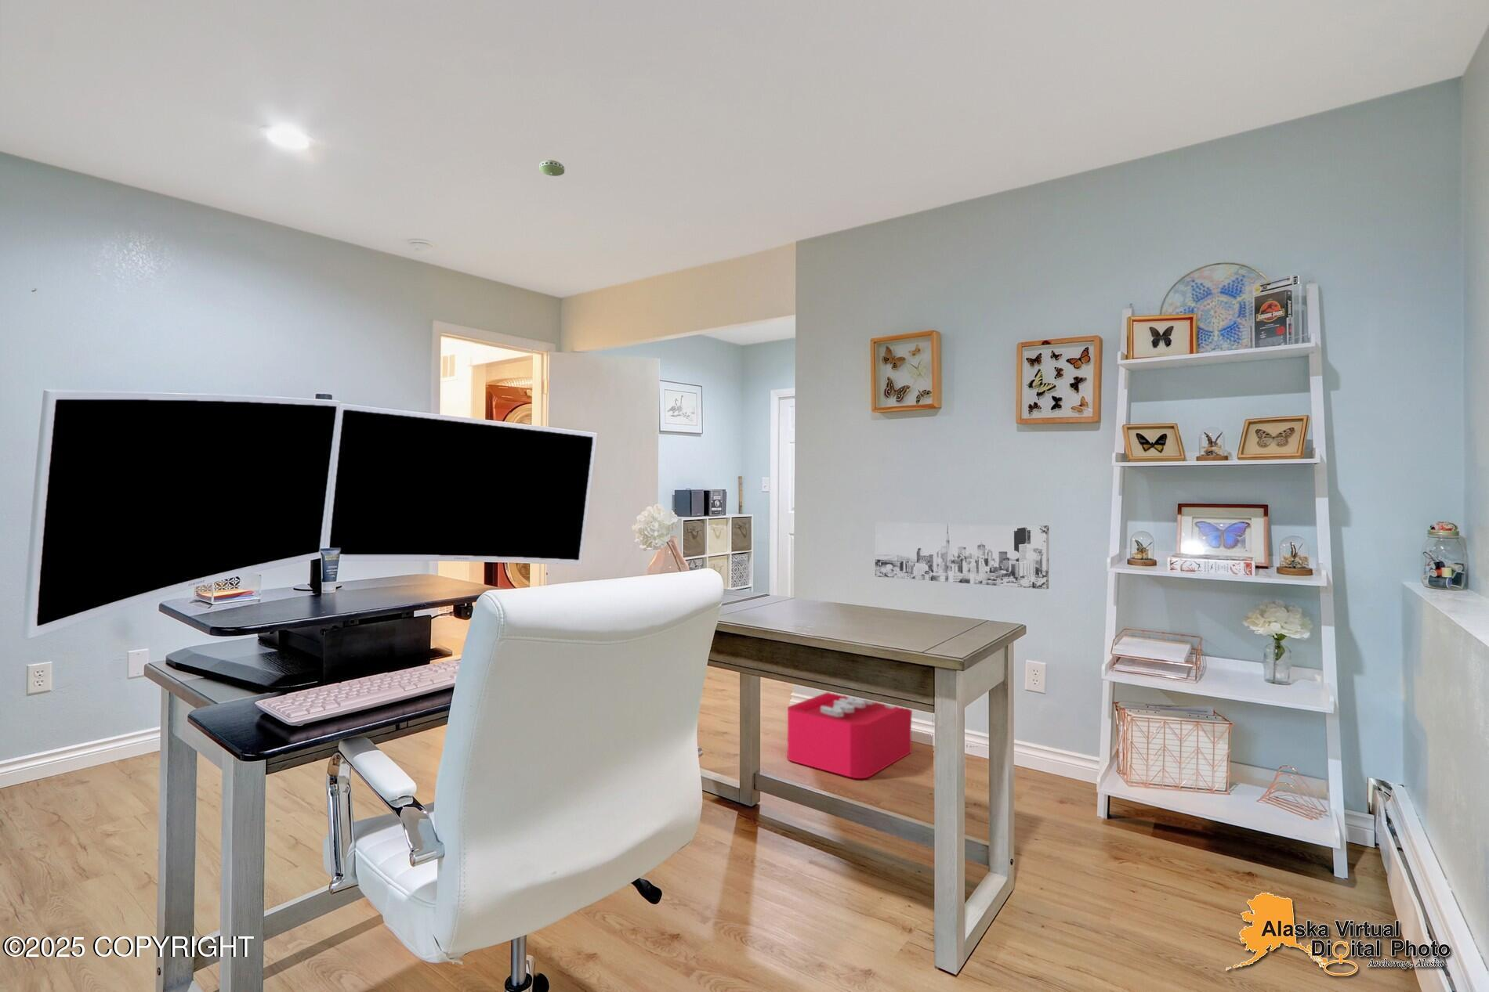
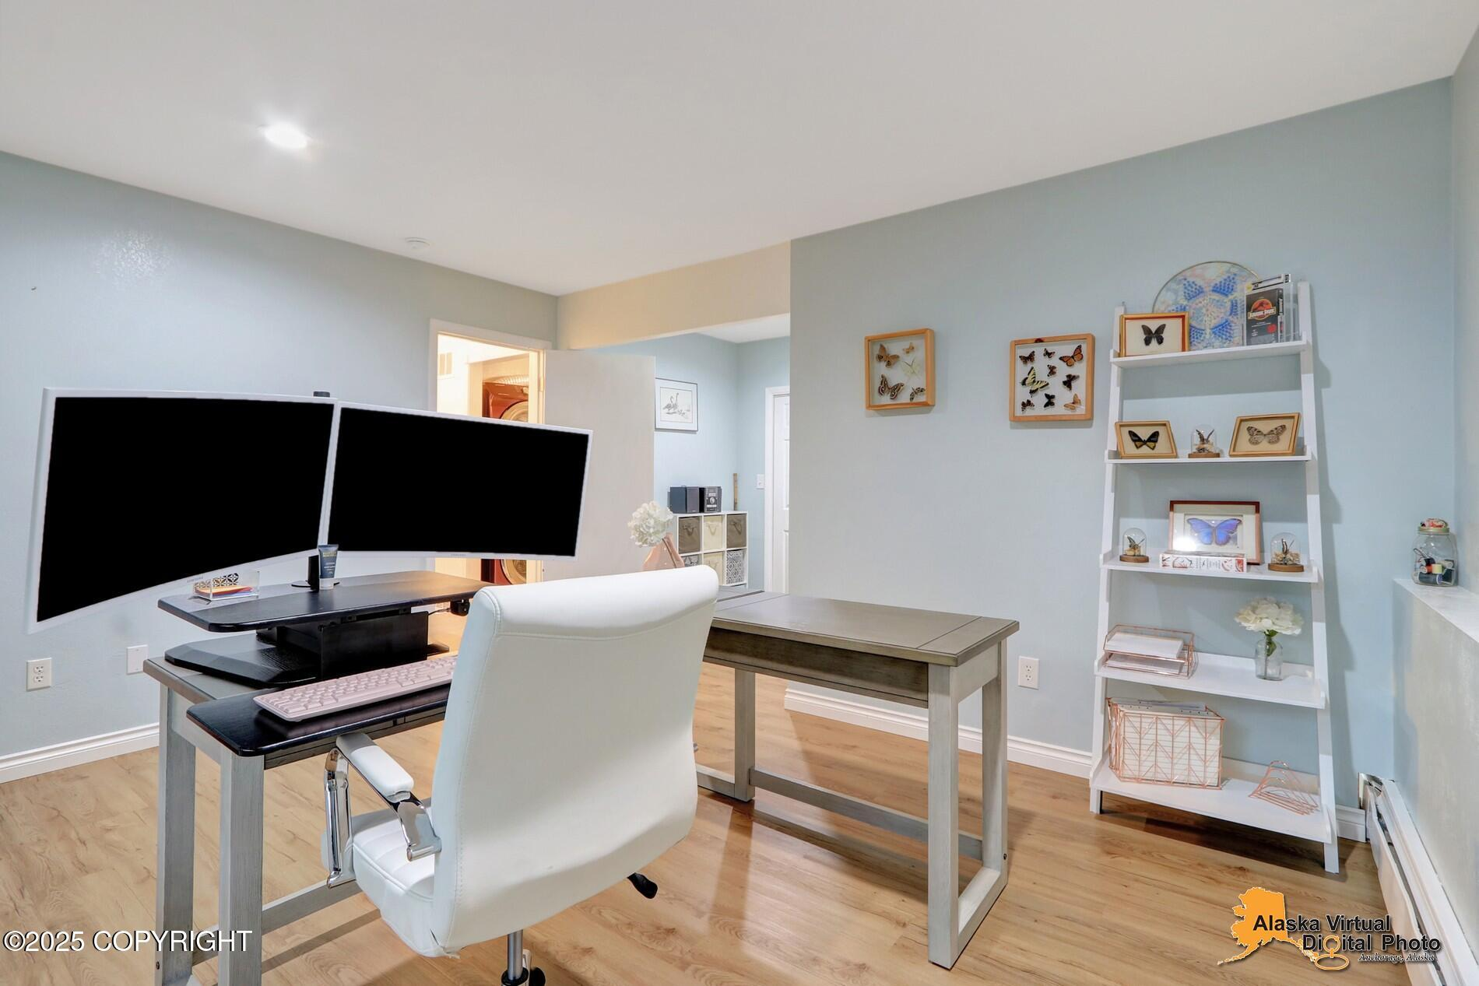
- smoke detector (552, 167)
- wall art (955, 552)
- storage bin (865, 726)
